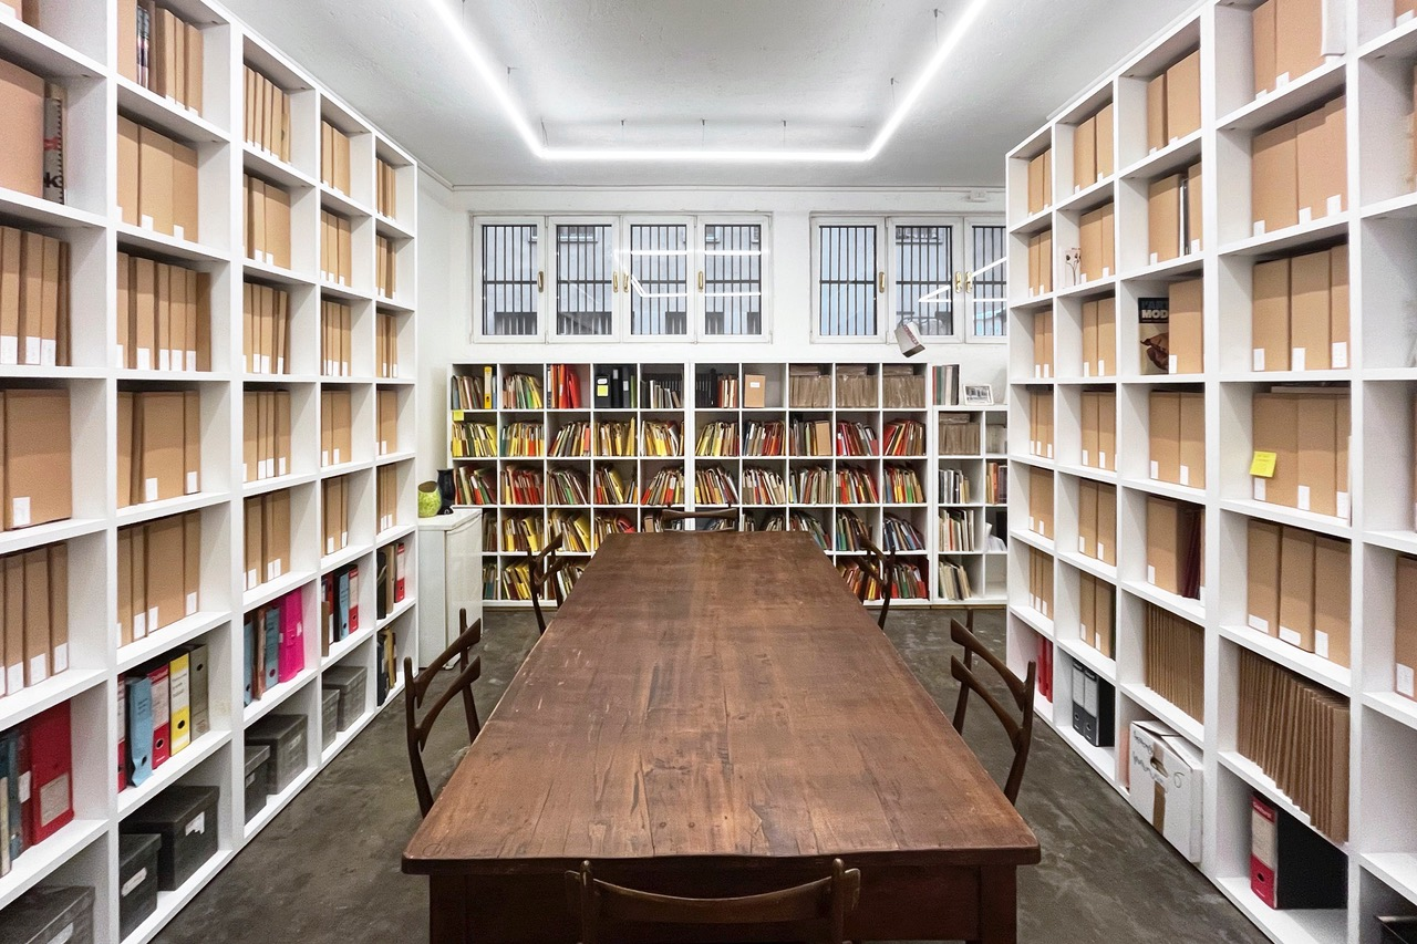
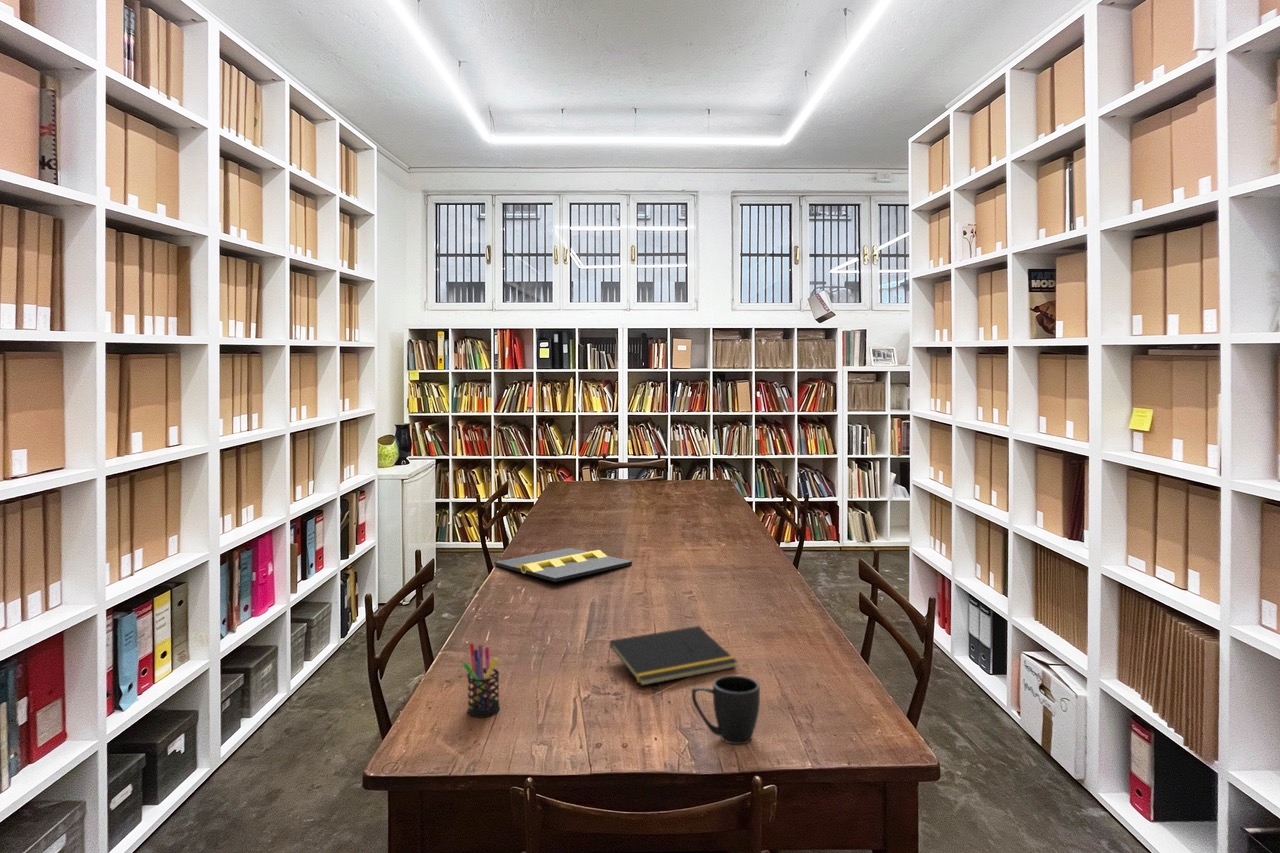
+ mug (725, 710)
+ notepad (672, 653)
+ pen holder (479, 679)
+ document tray (563, 560)
